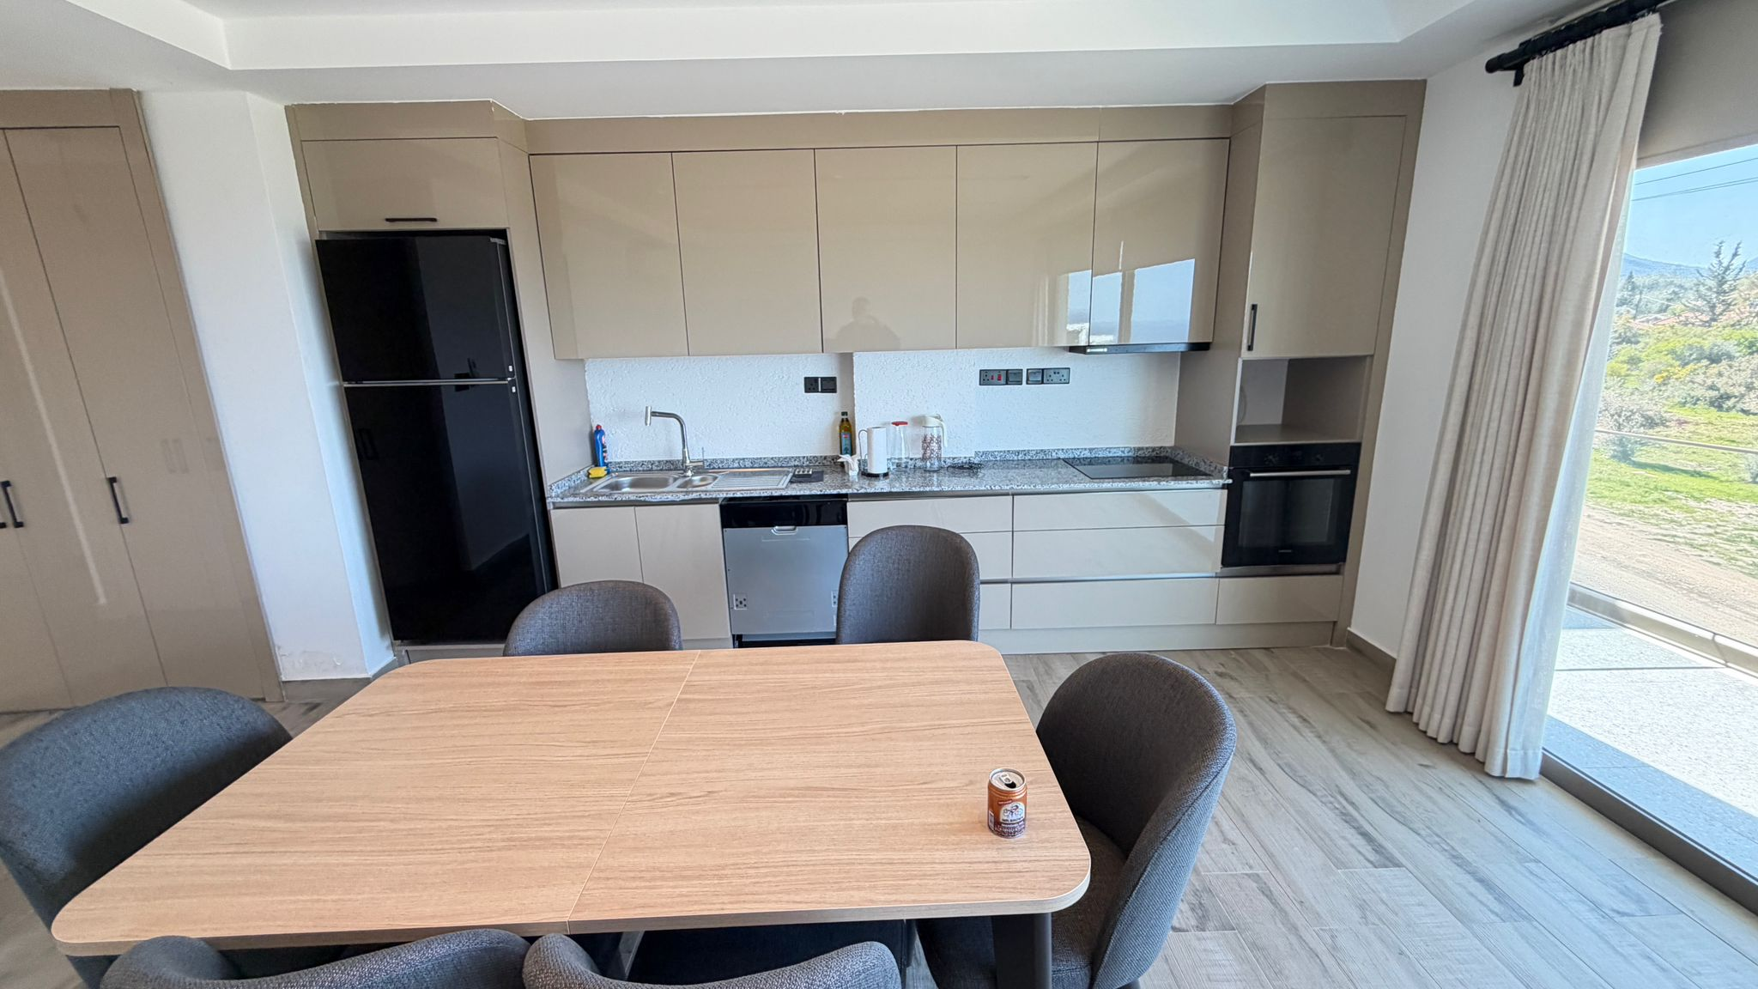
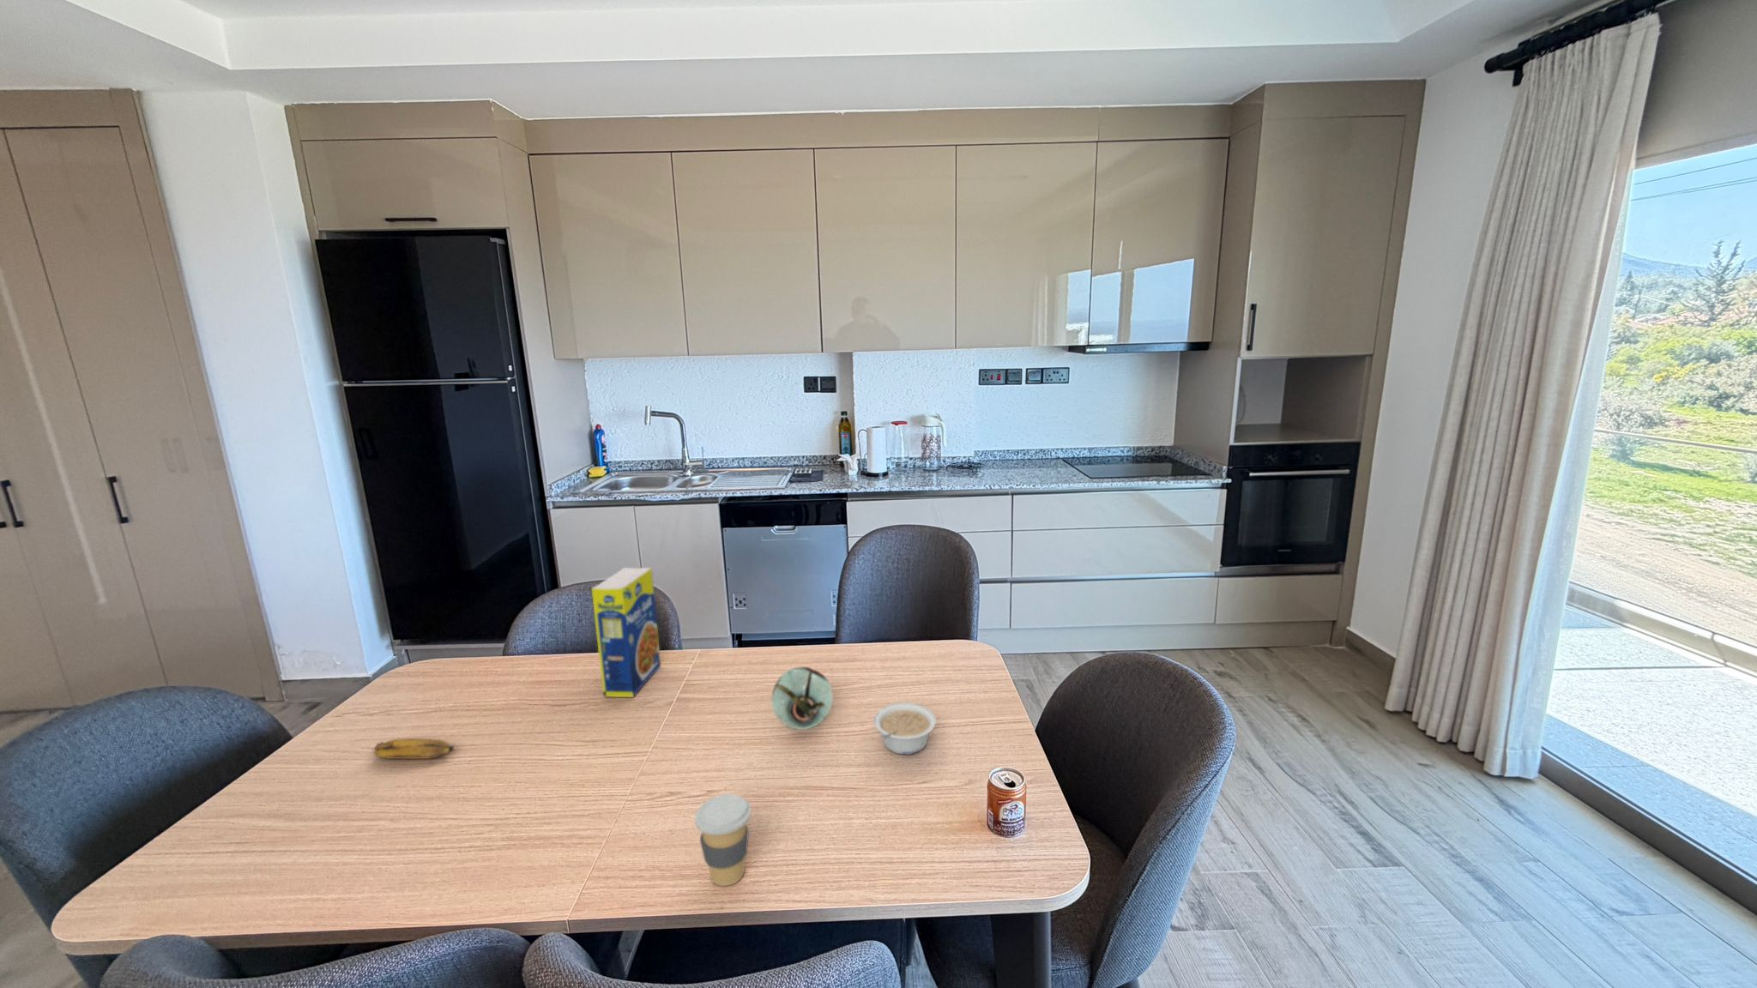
+ flower (802, 700)
+ coffee cup (725, 841)
+ banana (405, 747)
+ legume (628, 630)
+ legume (905, 730)
